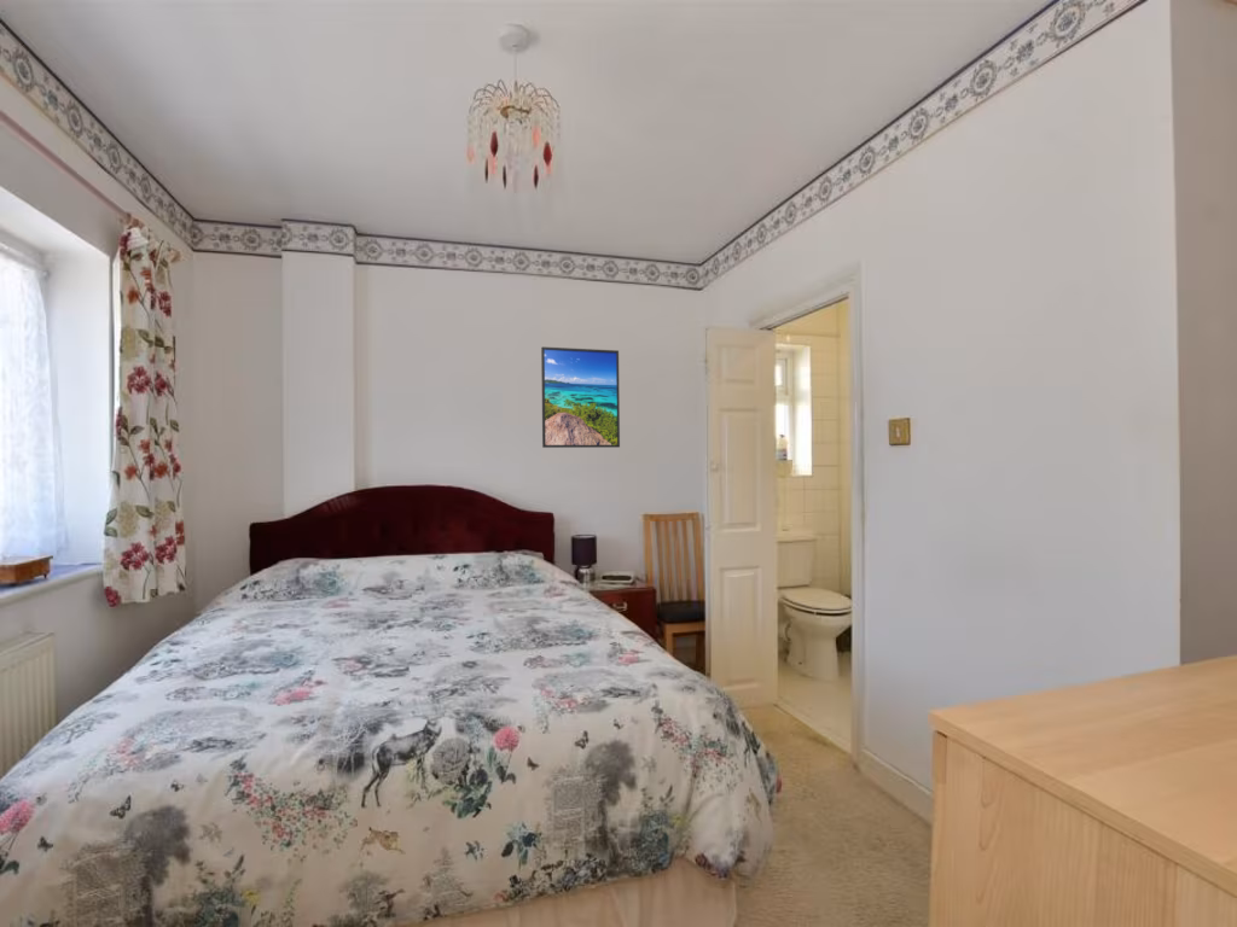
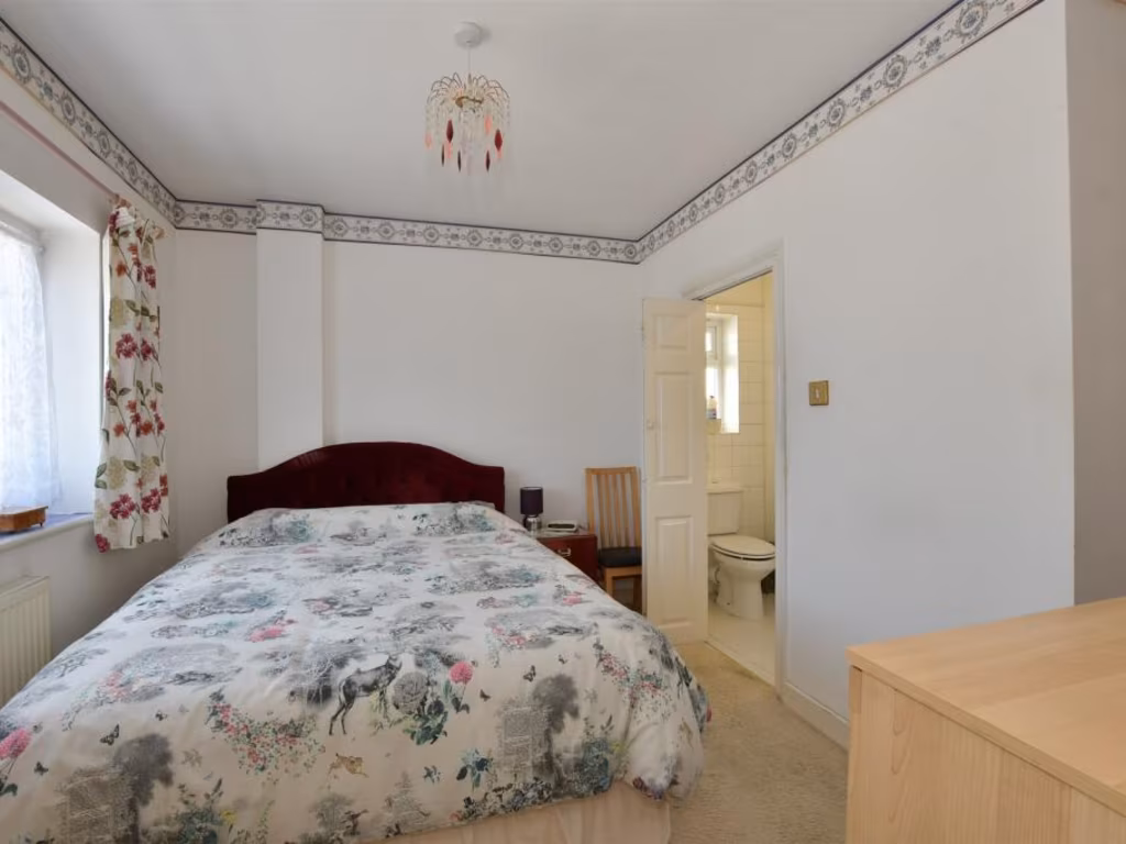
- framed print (581, 397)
